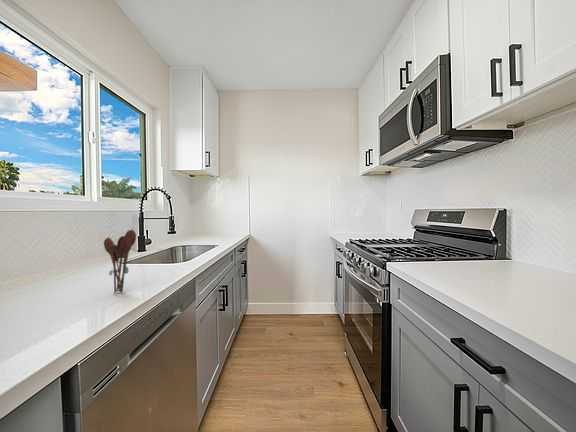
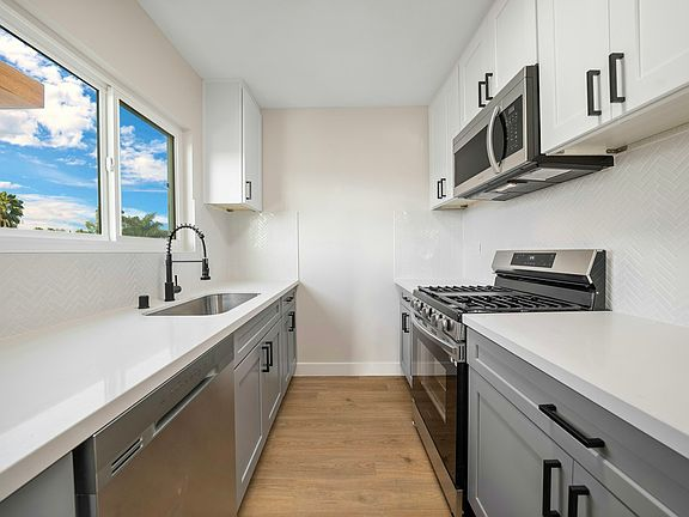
- utensil holder (121, 261)
